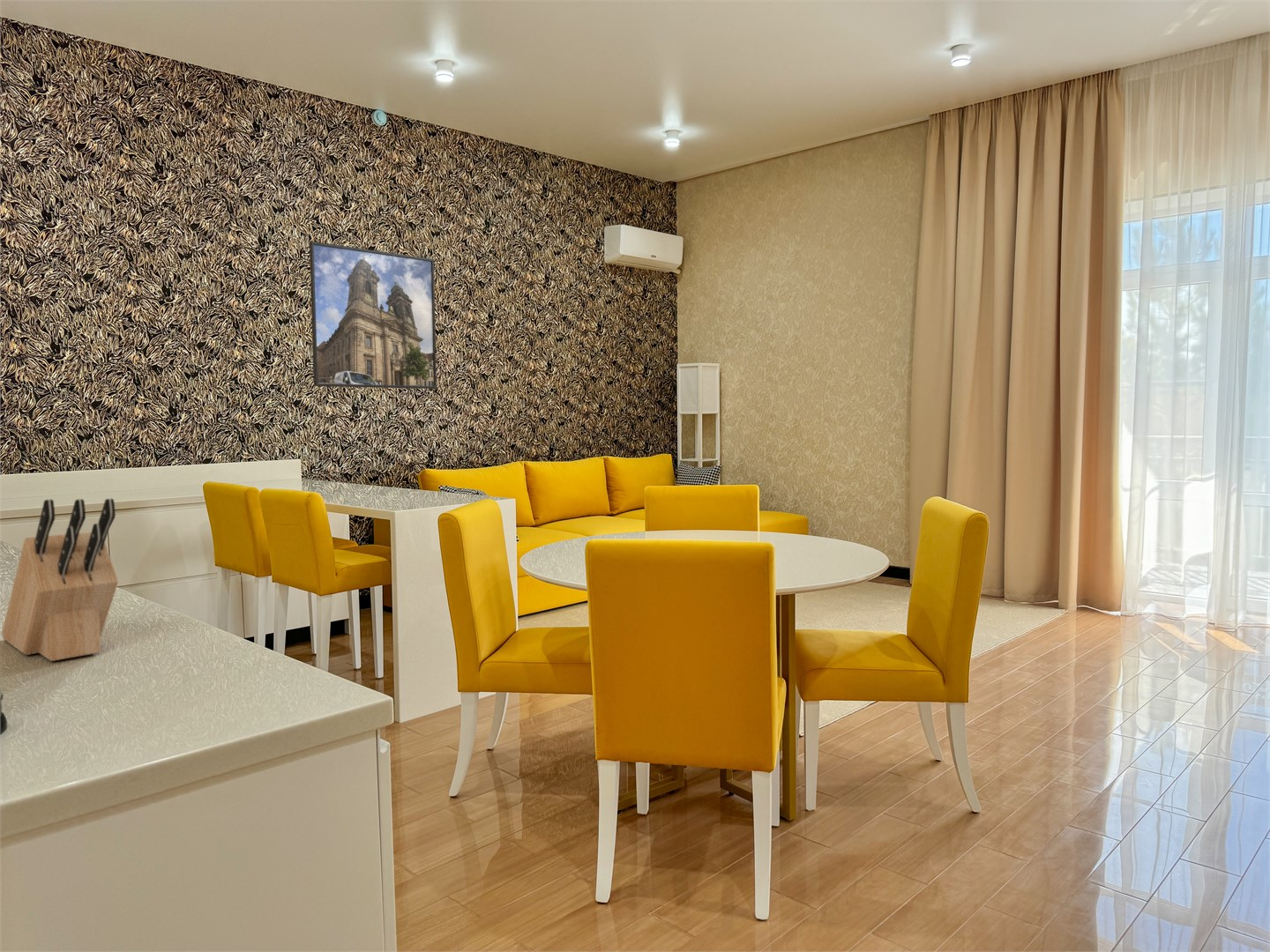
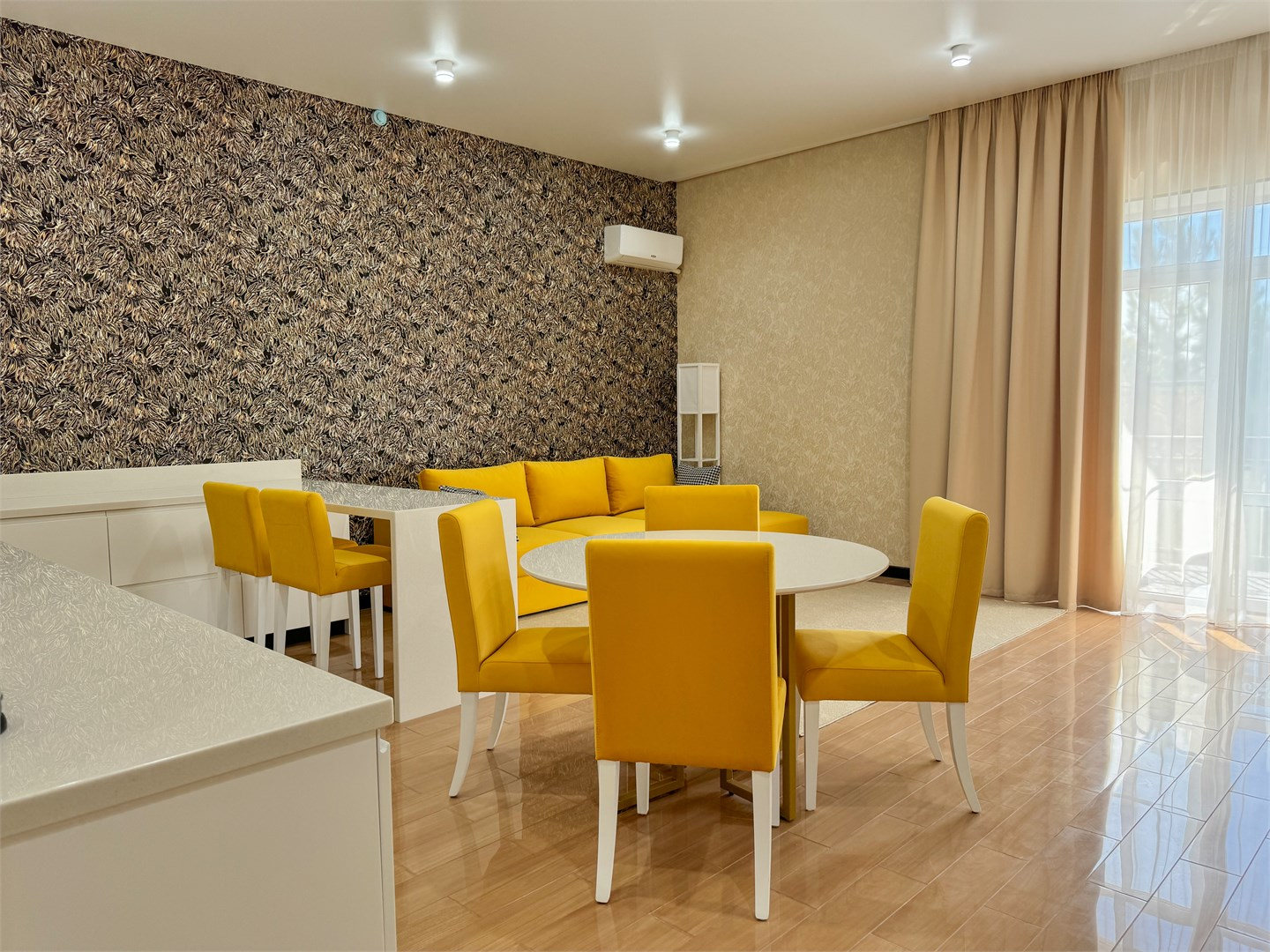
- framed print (377, 319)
- knife block (59, 571)
